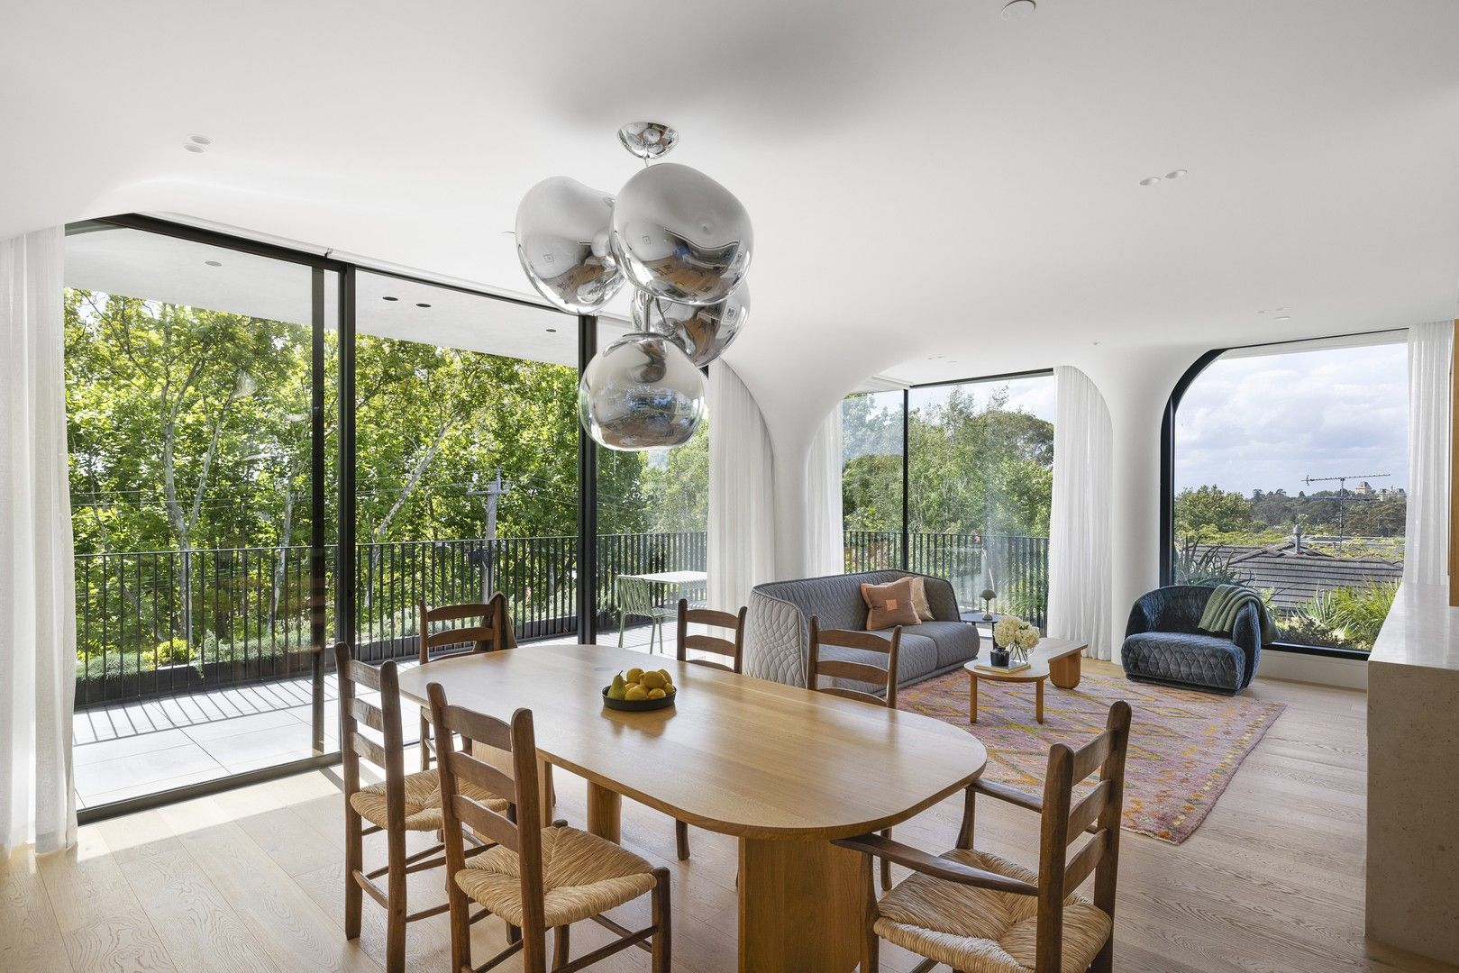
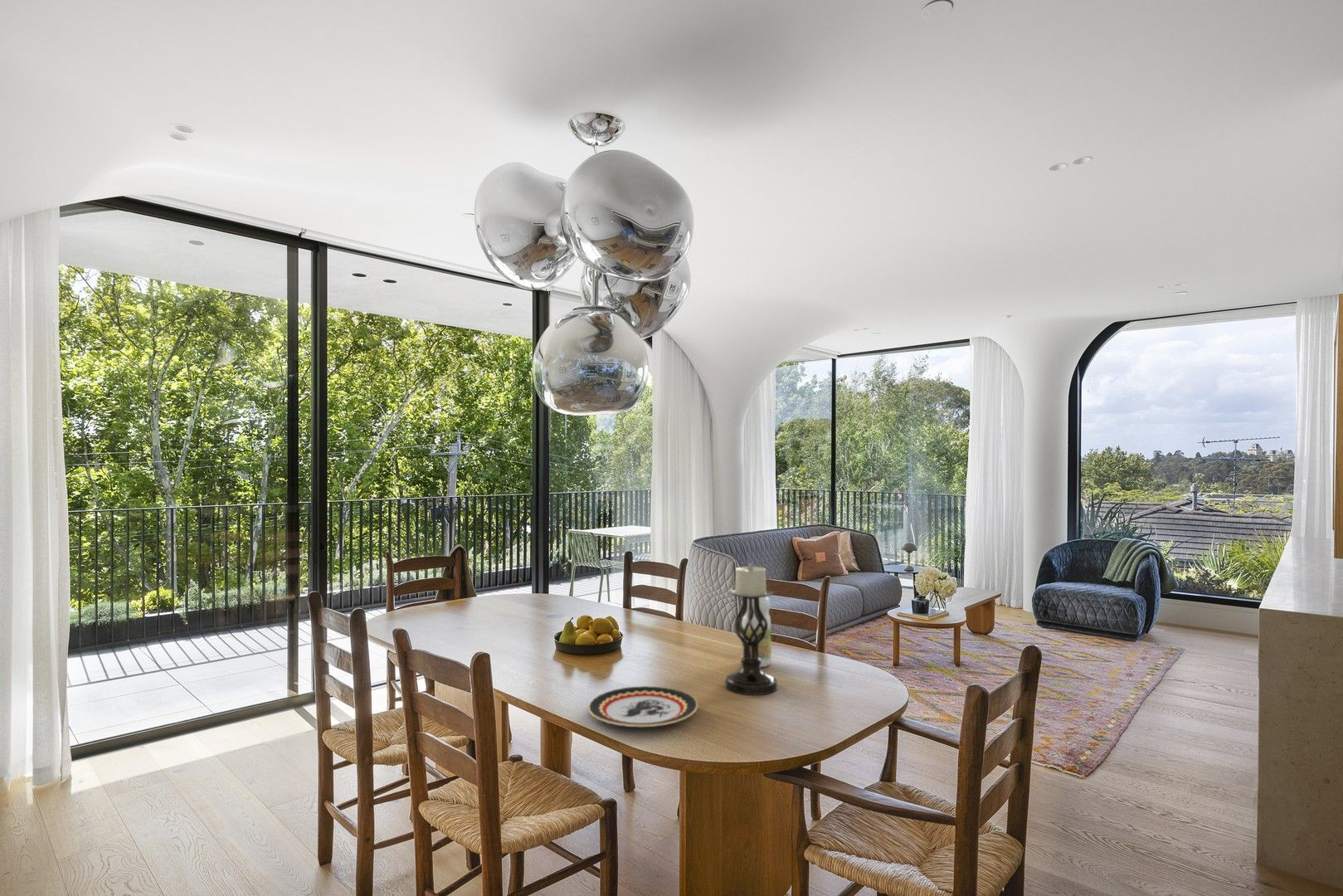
+ candle holder (751, 625)
+ plate (643, 709)
+ bottle (756, 619)
